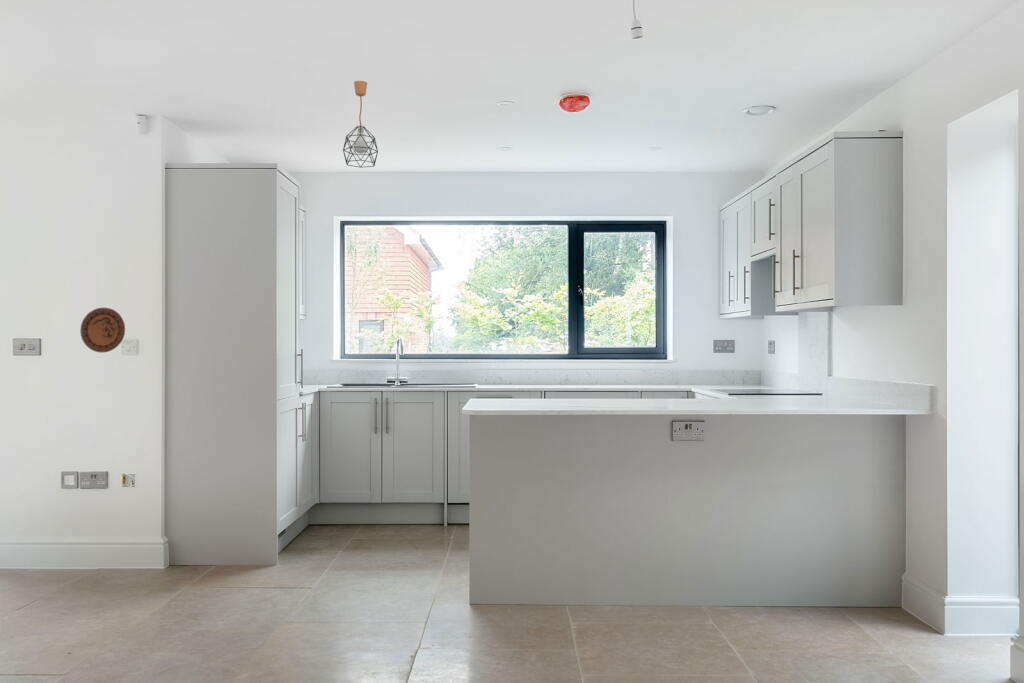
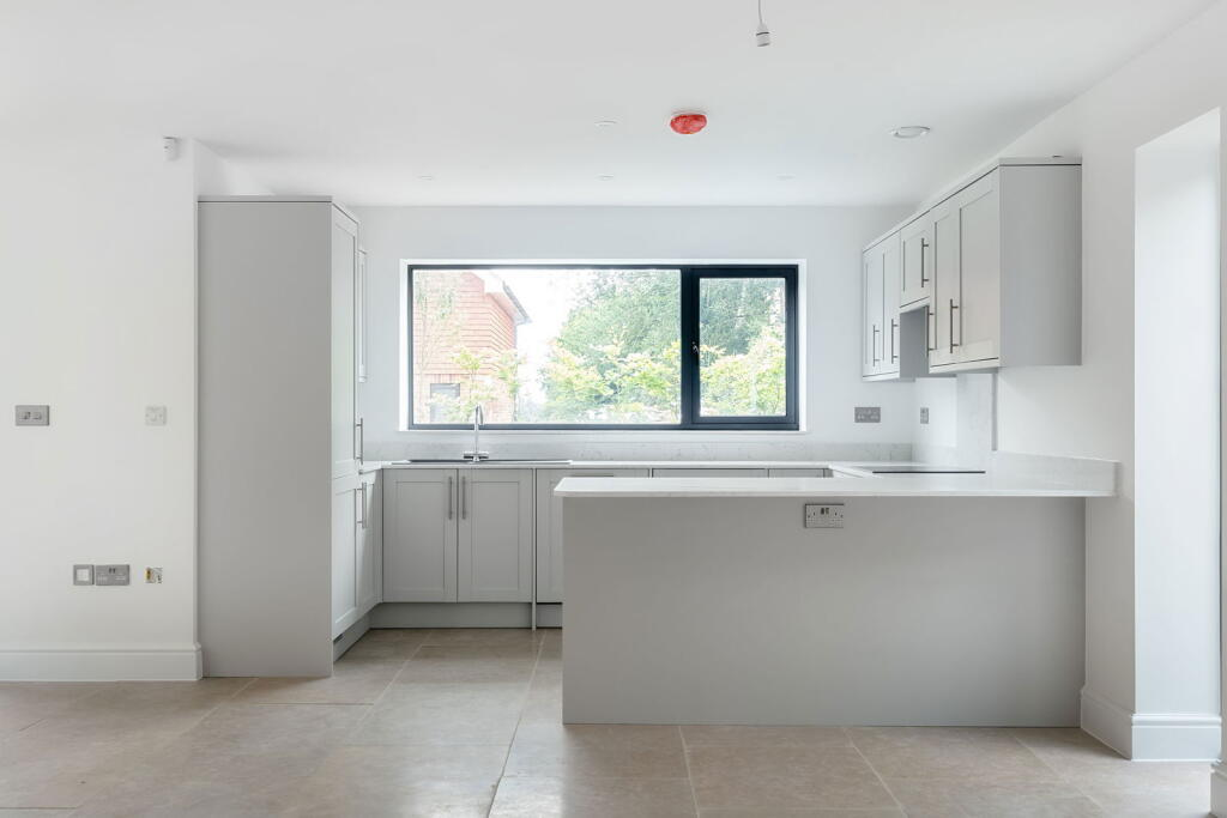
- decorative plate (103, 330)
- pendant light (360, 123)
